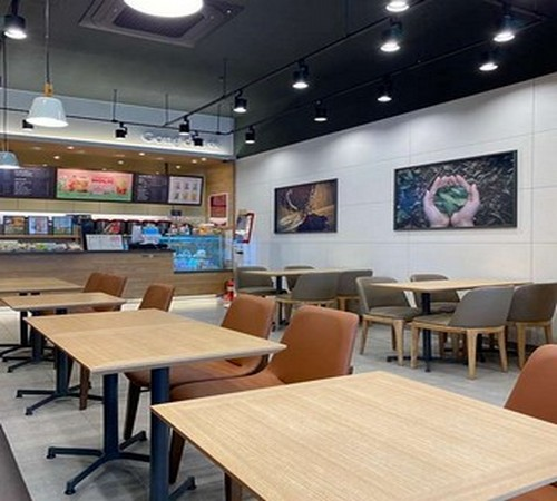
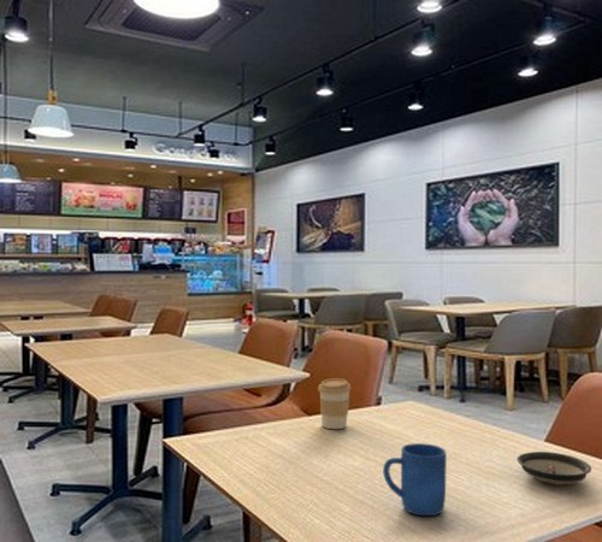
+ saucer (553, 470)
+ mug (413, 479)
+ coffee cup (334, 402)
